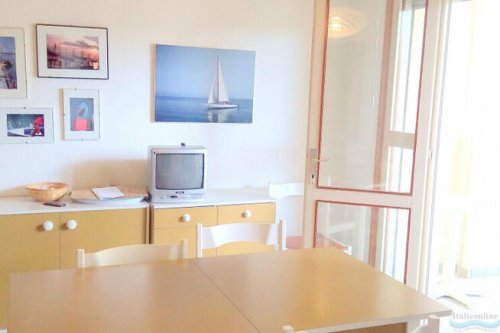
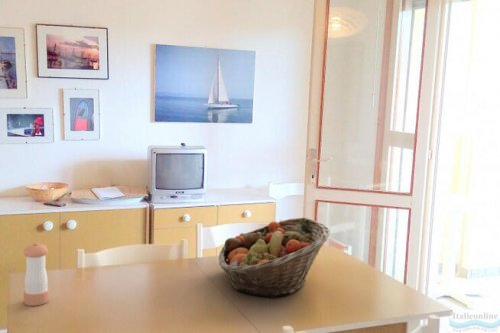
+ pepper shaker (36, 272)
+ fruit basket (272, 252)
